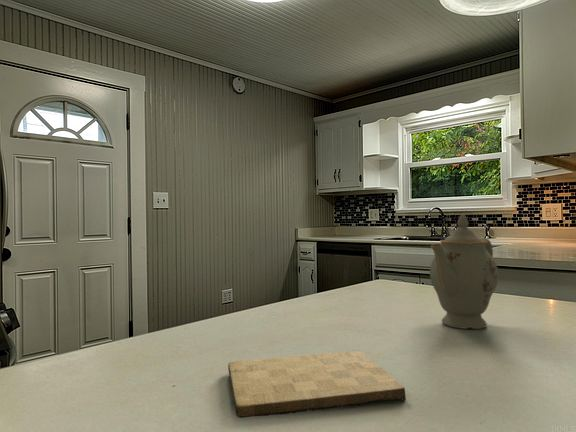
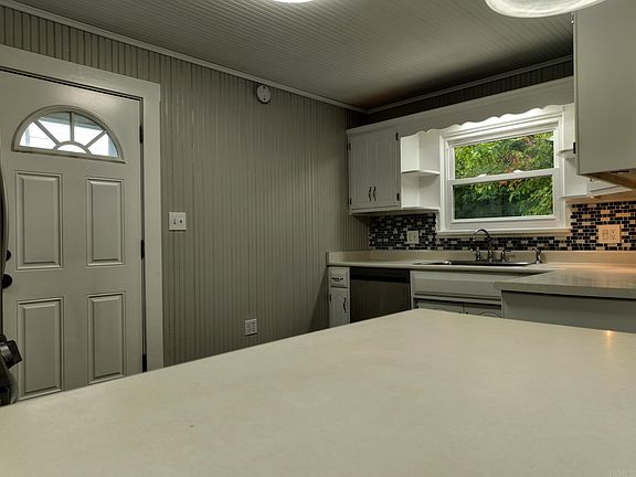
- cutting board (309, 378)
- chinaware (463, 269)
